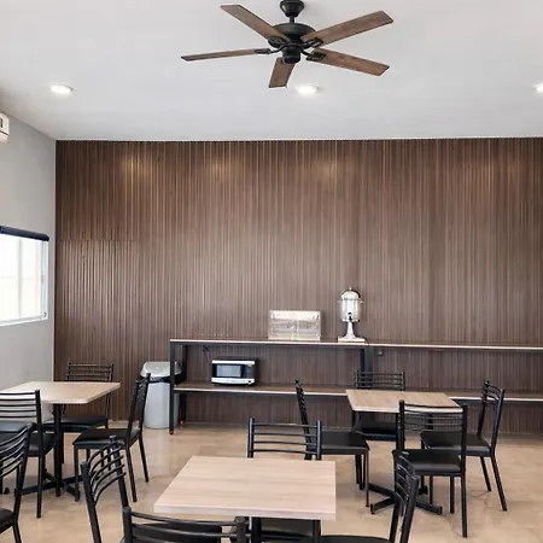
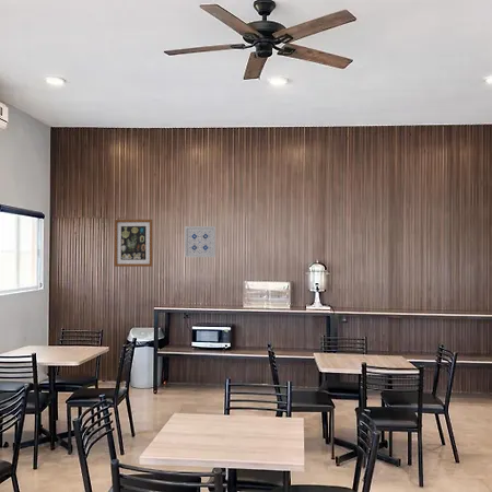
+ wall art (132, 243)
+ wall art (199, 242)
